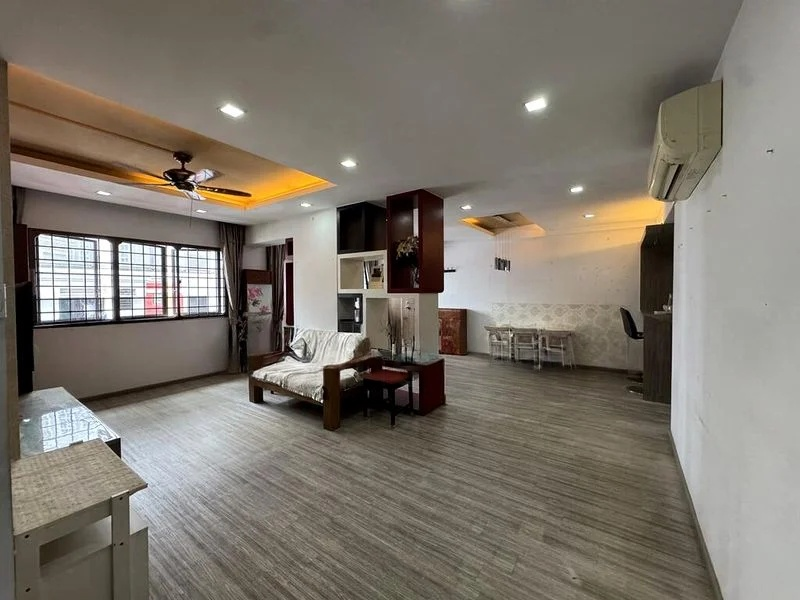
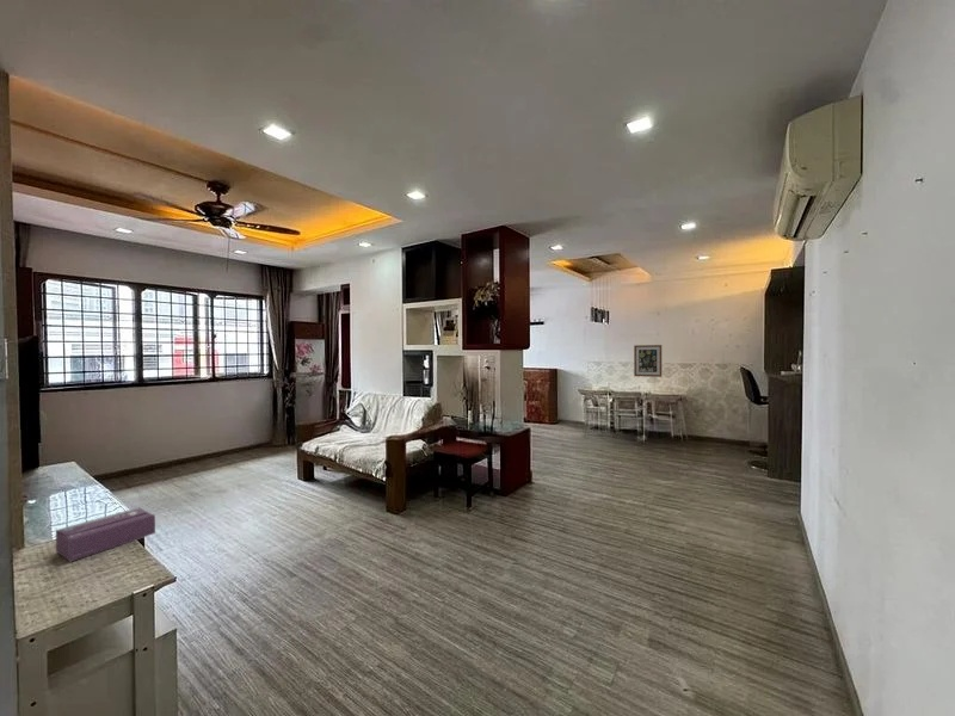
+ wall art (647, 360)
+ tissue box (107, 531)
